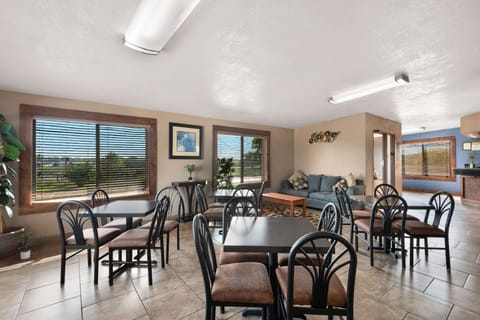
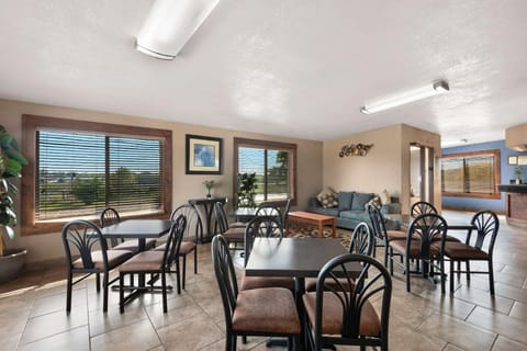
- potted plant (26, 244)
